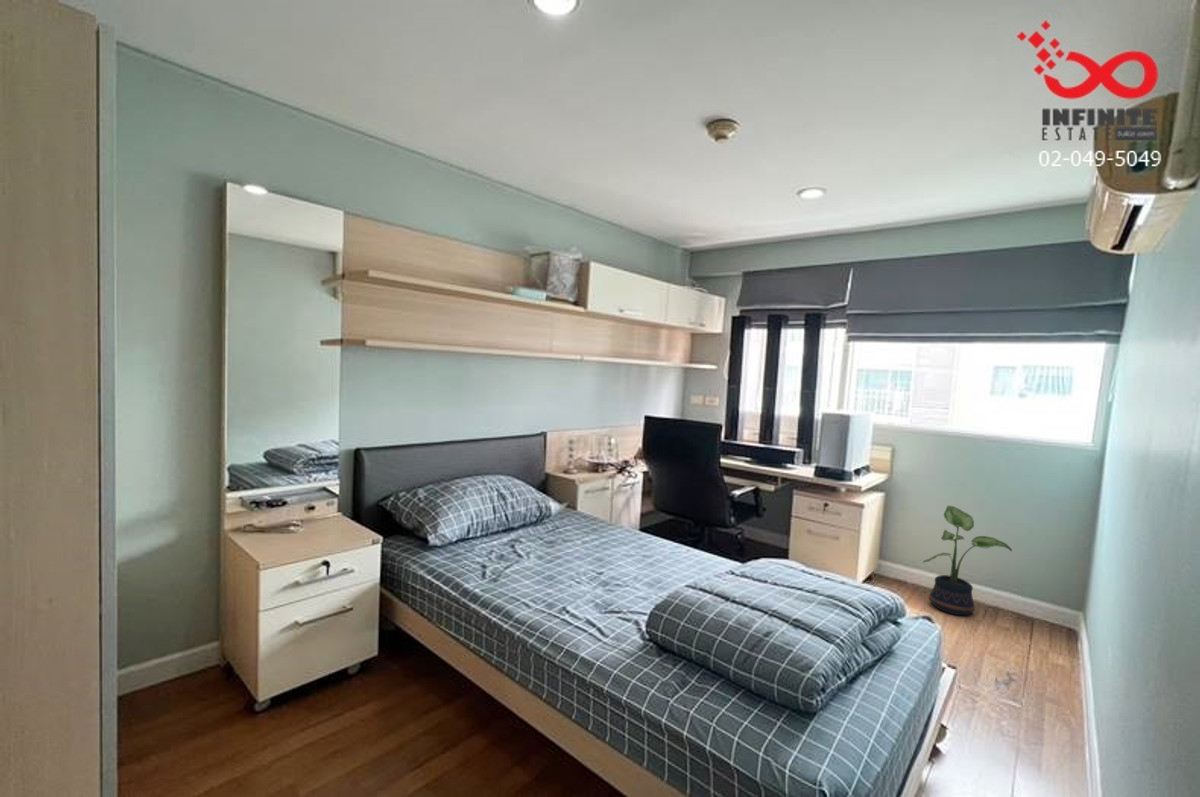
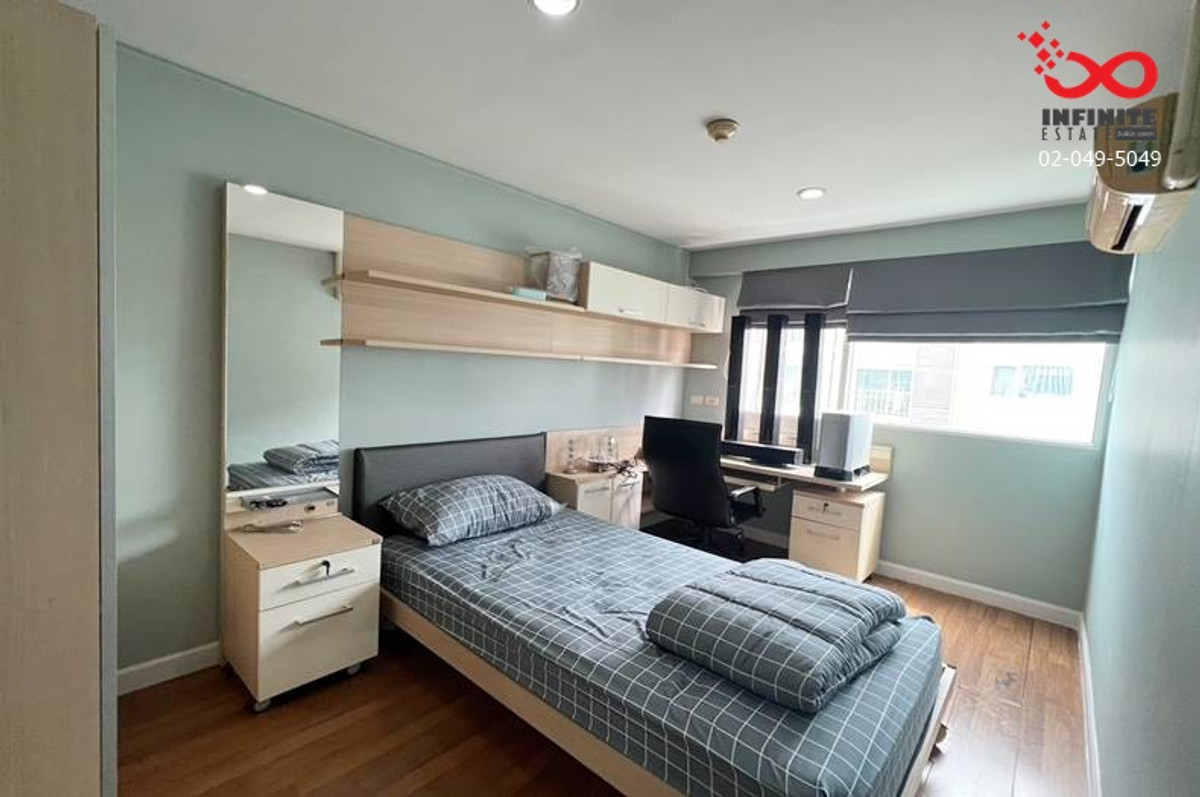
- potted plant (961, 560)
